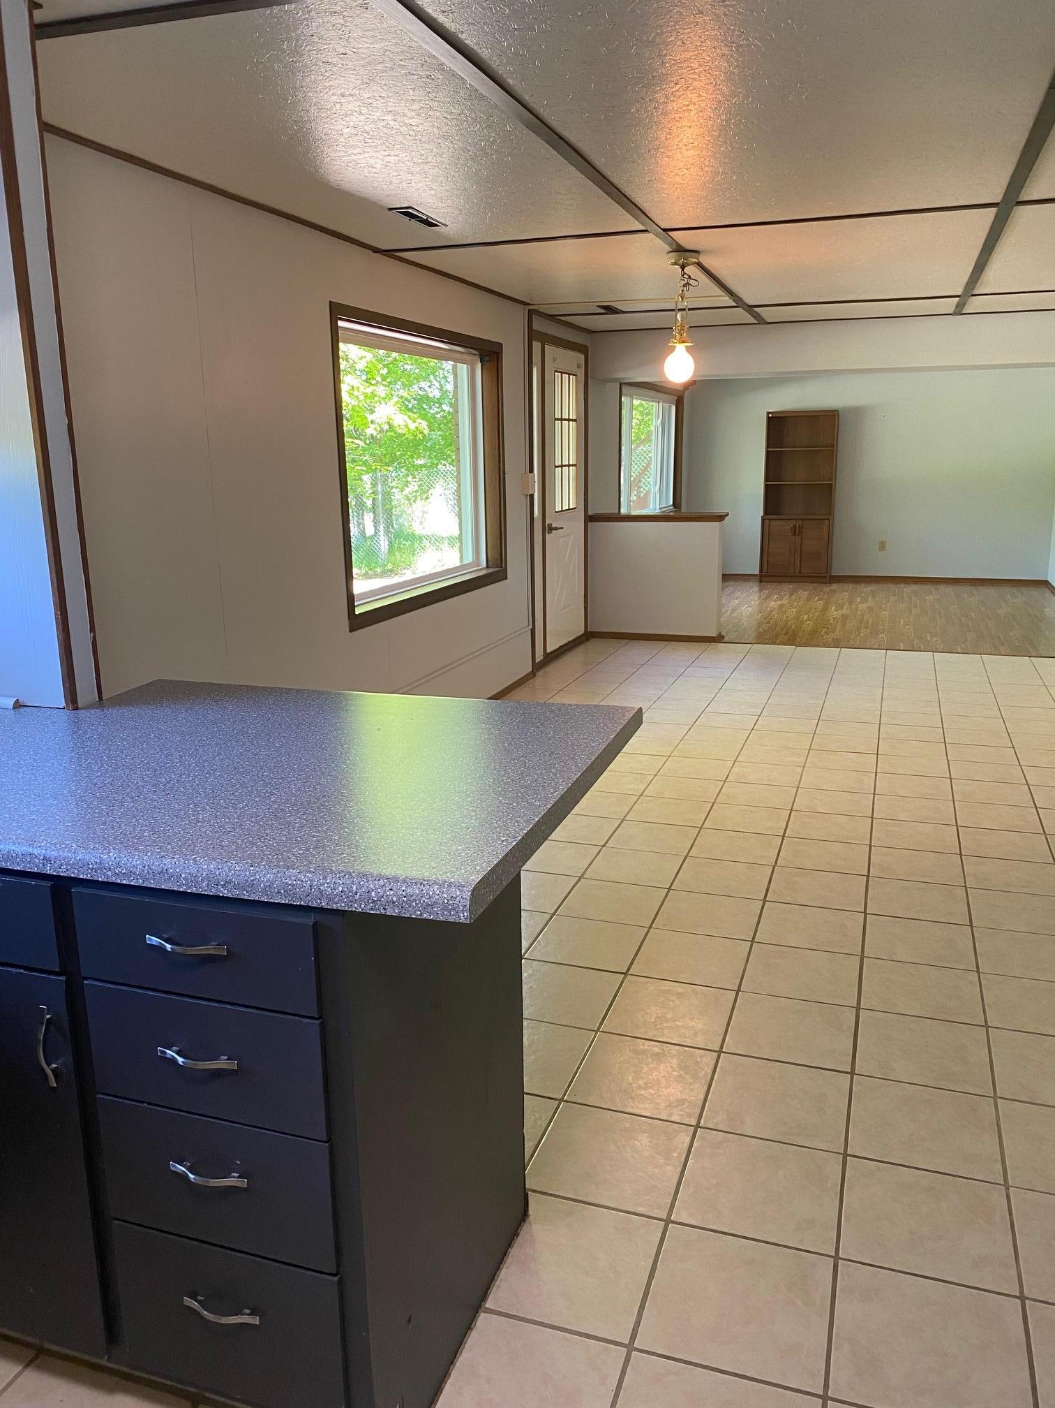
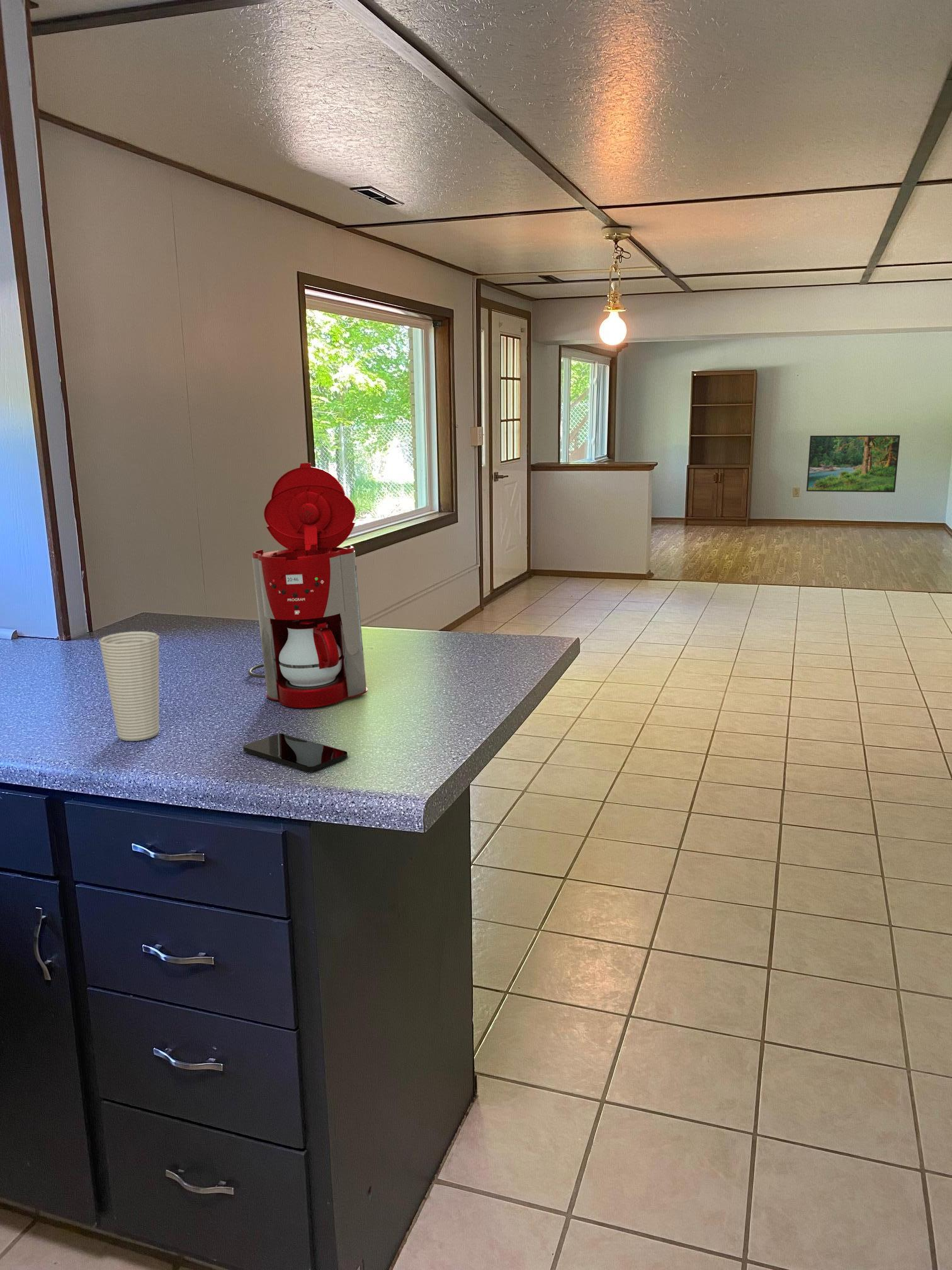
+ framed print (852, 464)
+ cup (133, 687)
+ smartphone (295, 751)
+ coffee maker (302, 575)
